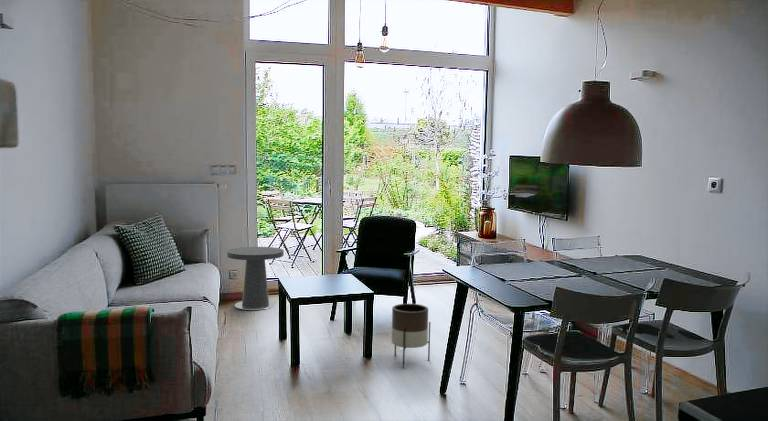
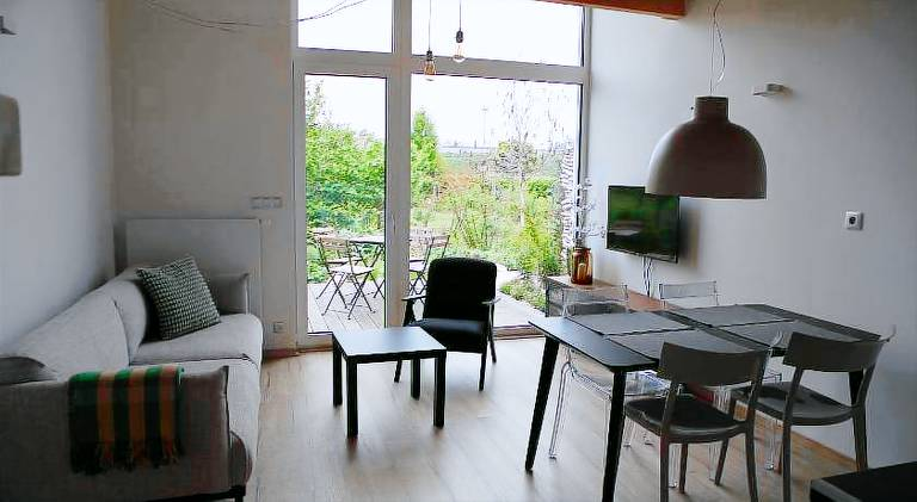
- side table (255, 277)
- planter (411, 334)
